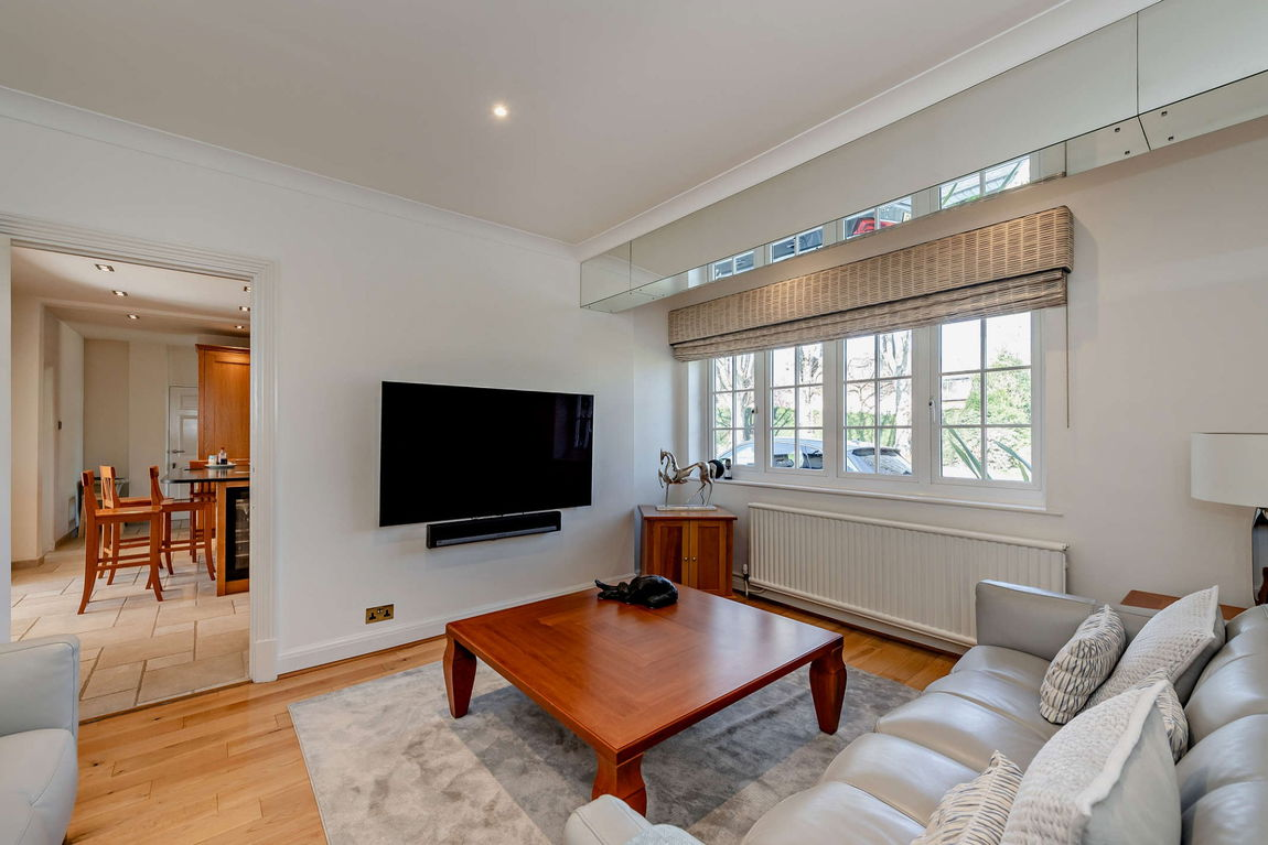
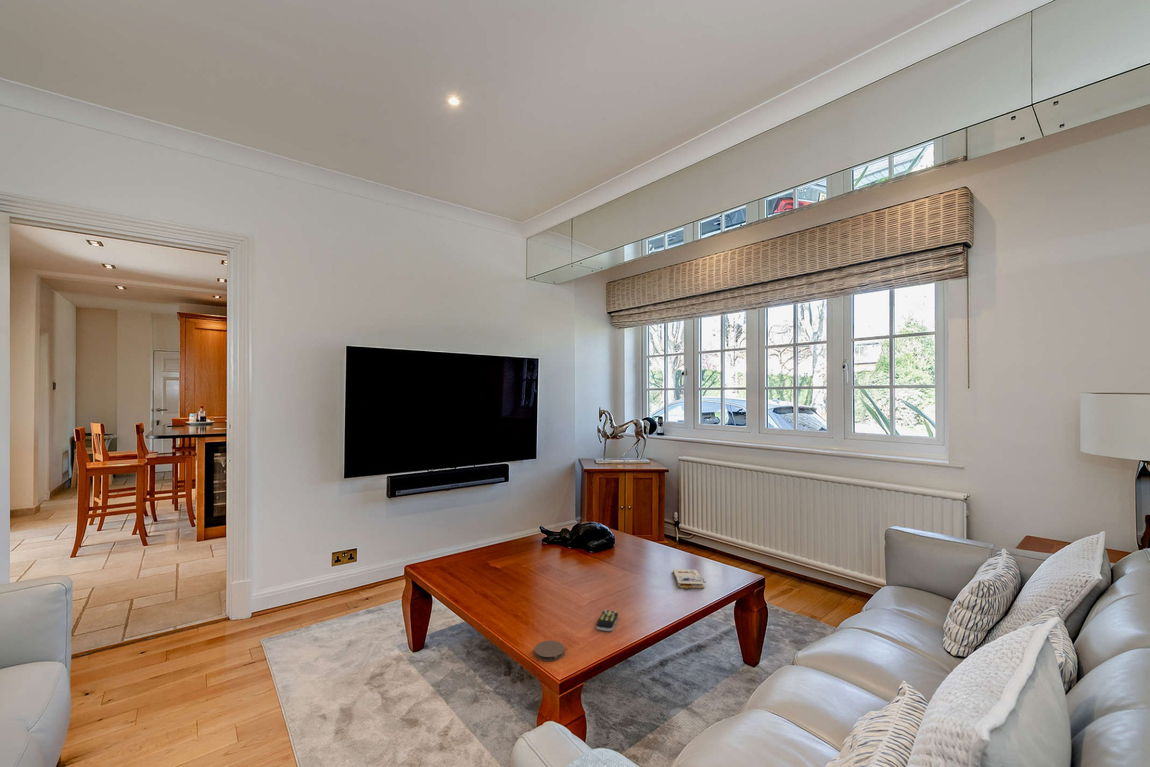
+ coaster (549, 650)
+ paperback book (689, 578)
+ remote control (607, 620)
